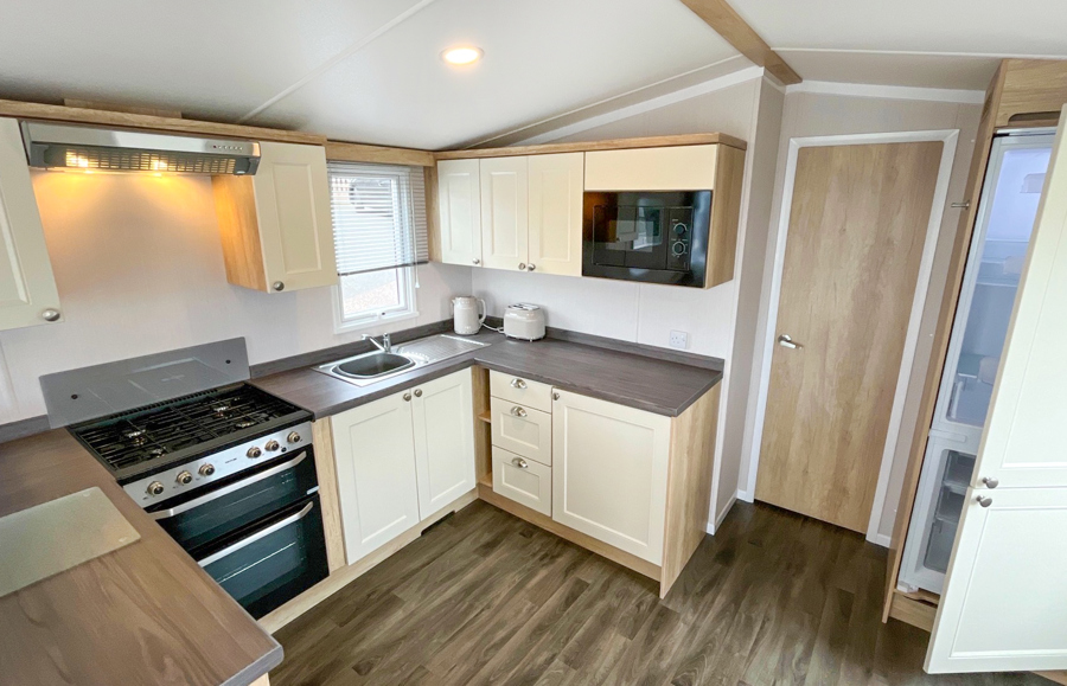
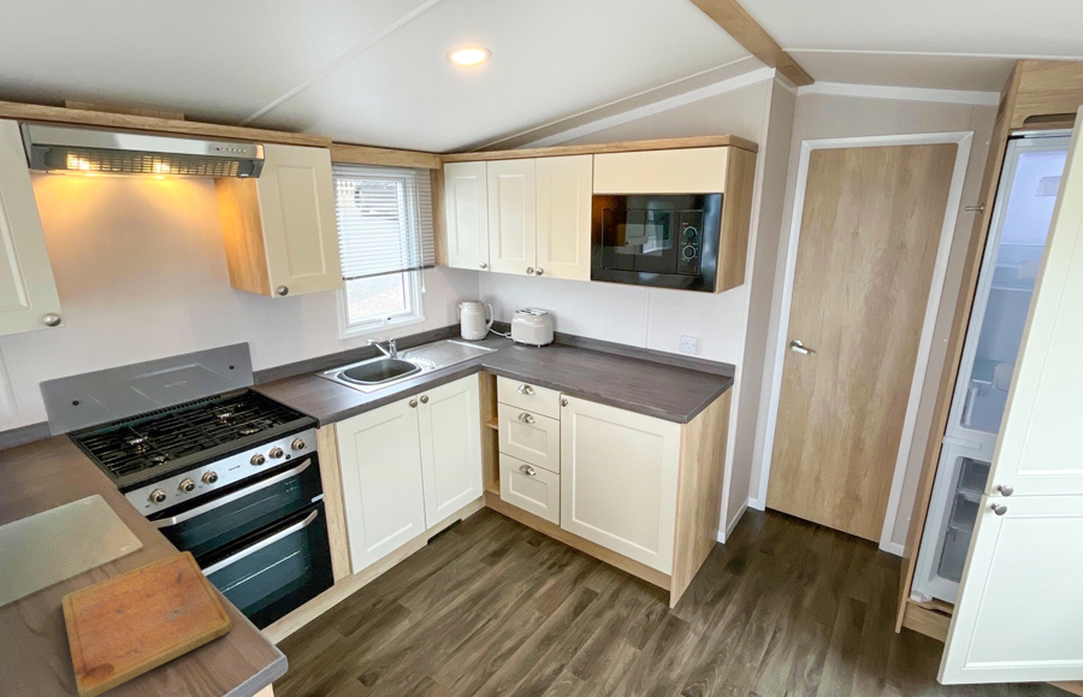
+ cutting board (143, 612)
